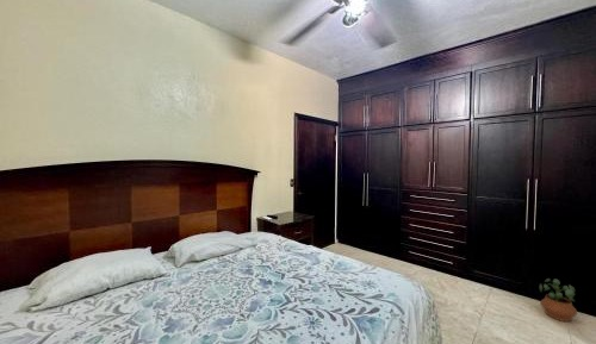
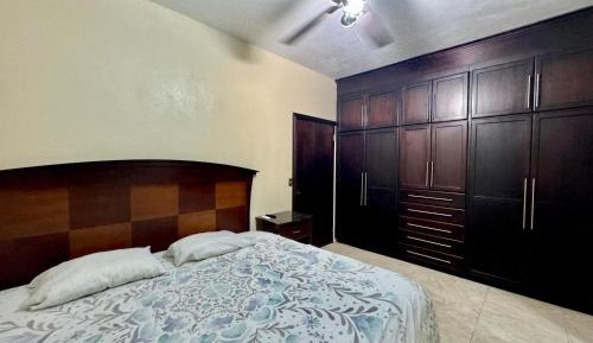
- potted plant (557, 296)
